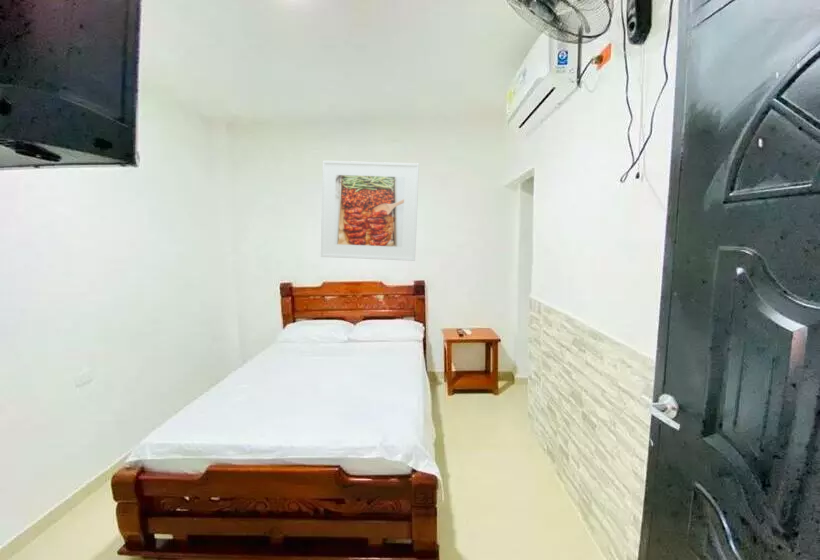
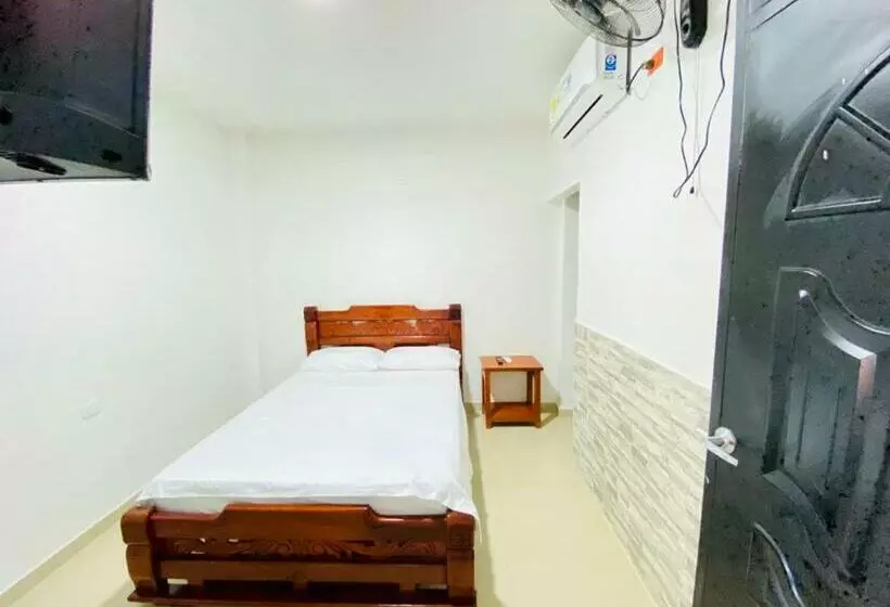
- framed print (369, 211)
